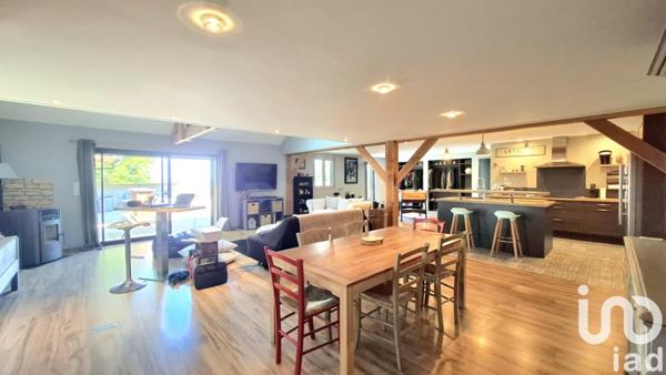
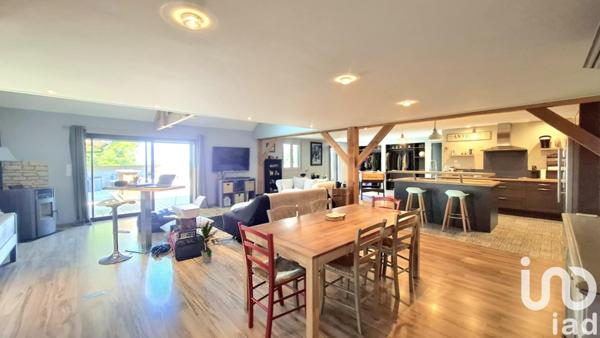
+ indoor plant (206, 241)
